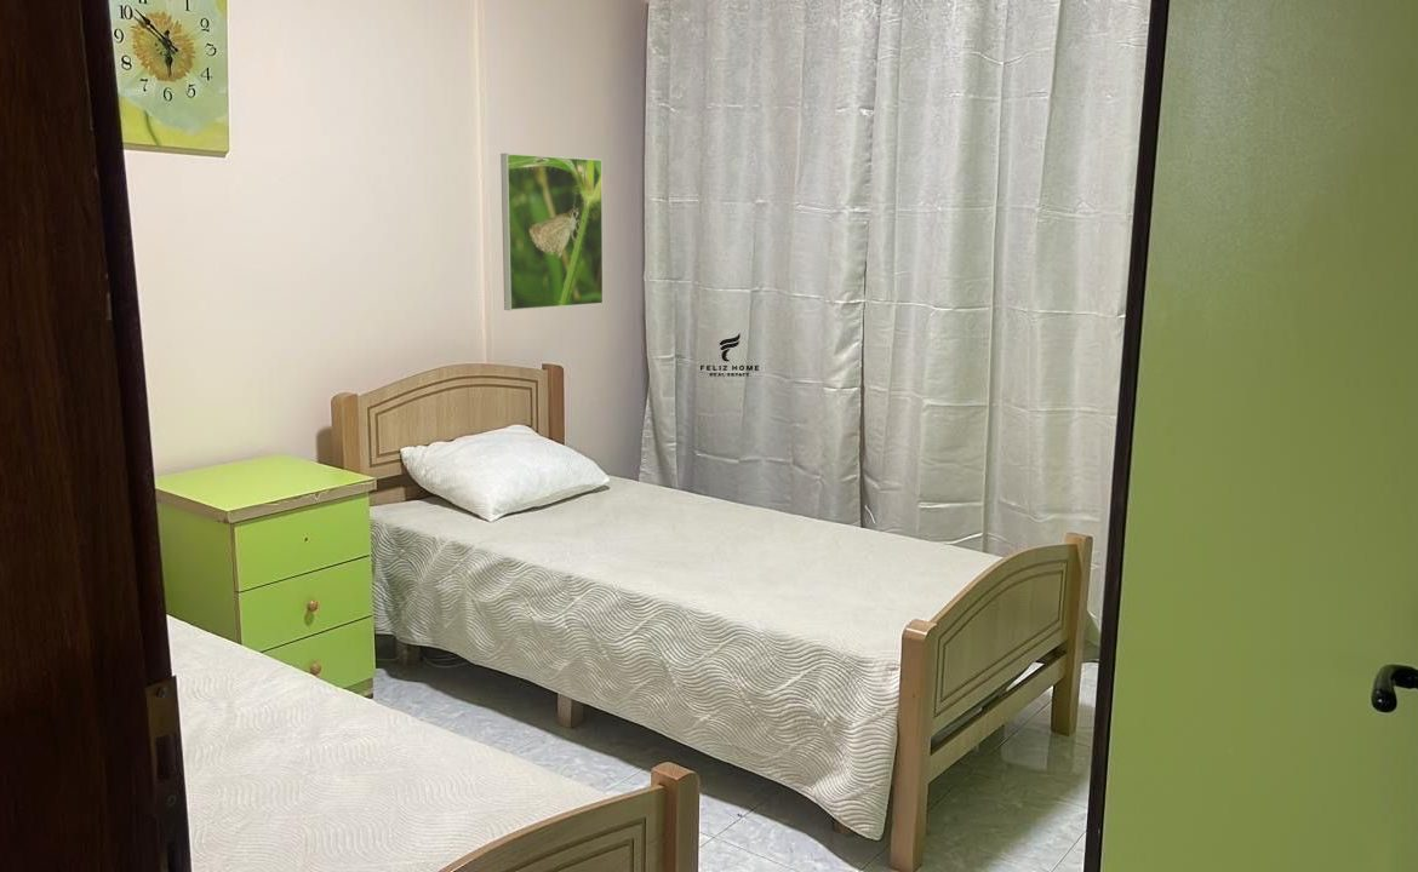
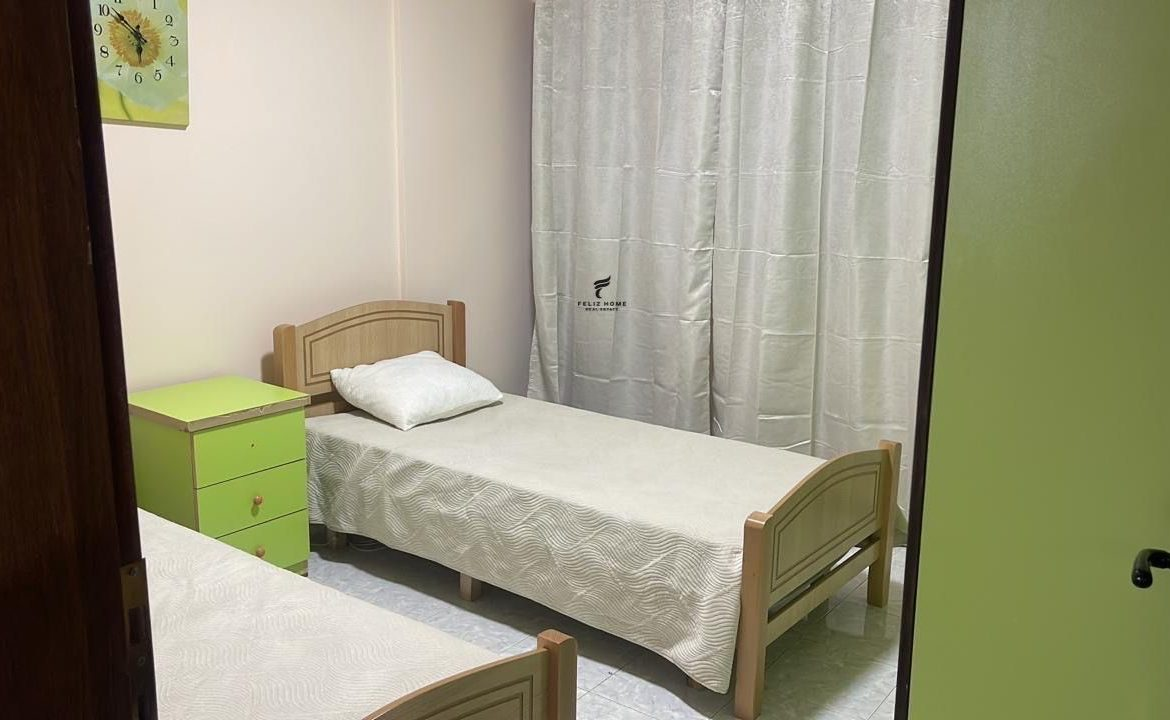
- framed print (554, 233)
